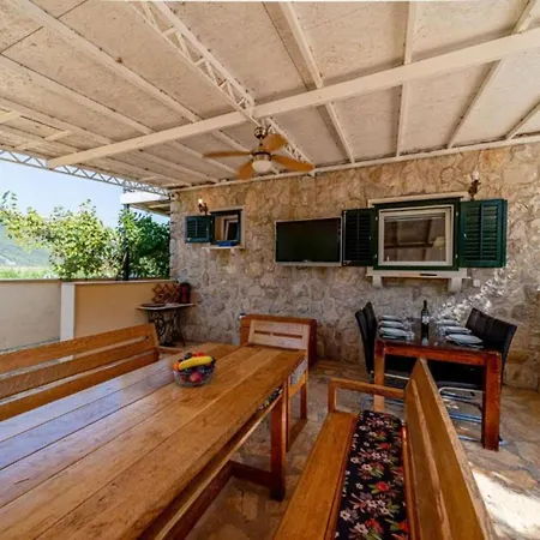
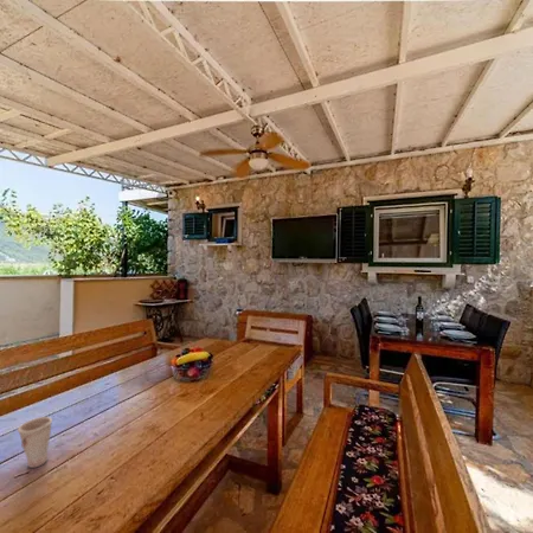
+ cup (34, 443)
